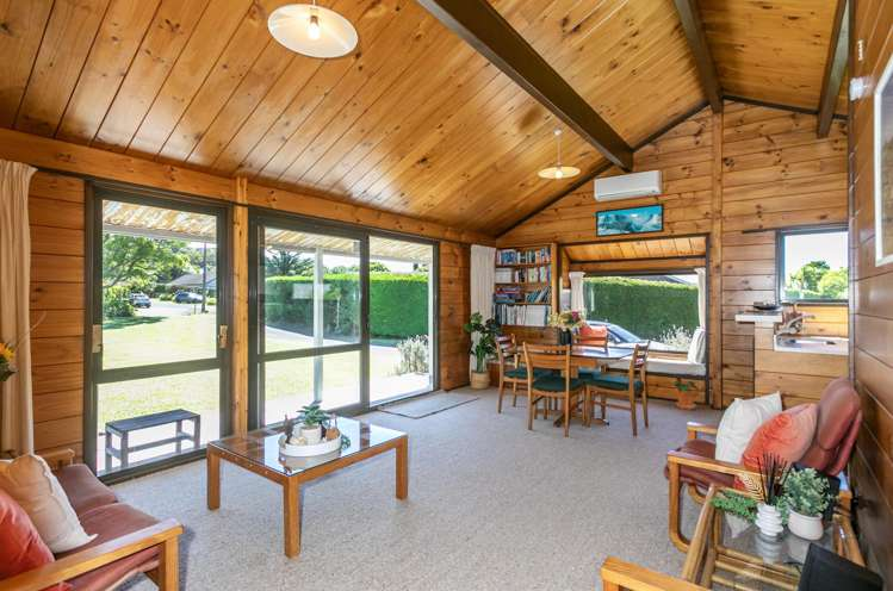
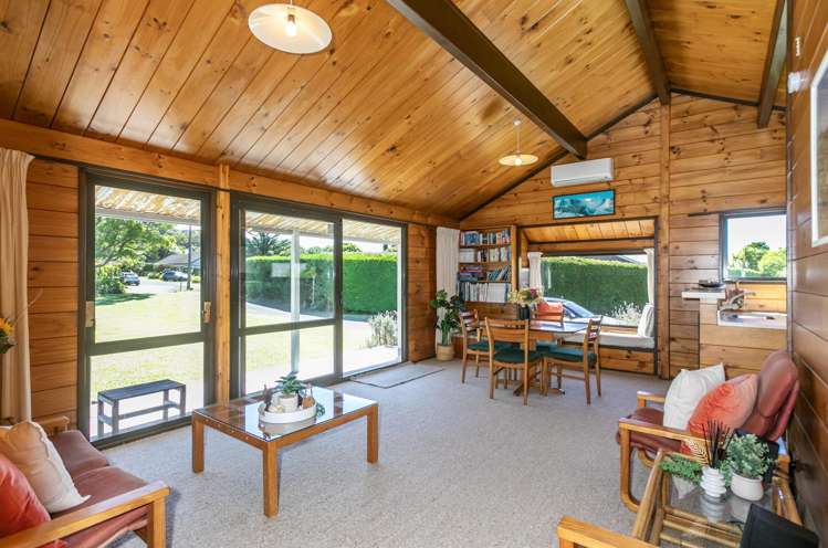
- potted plant (683, 394)
